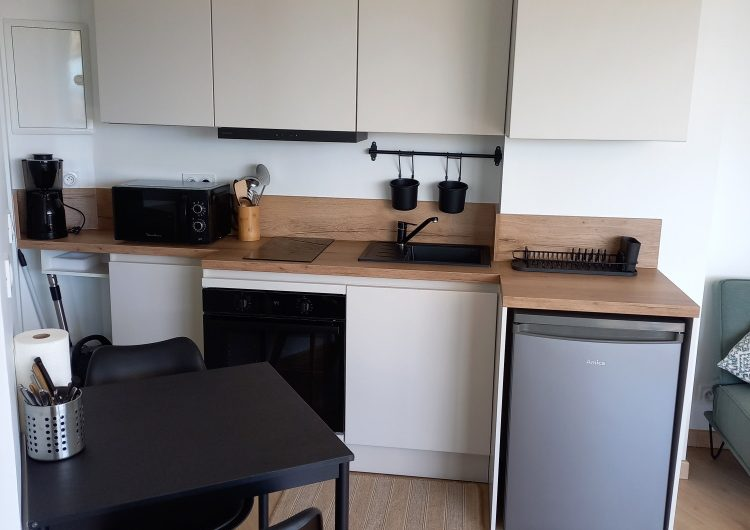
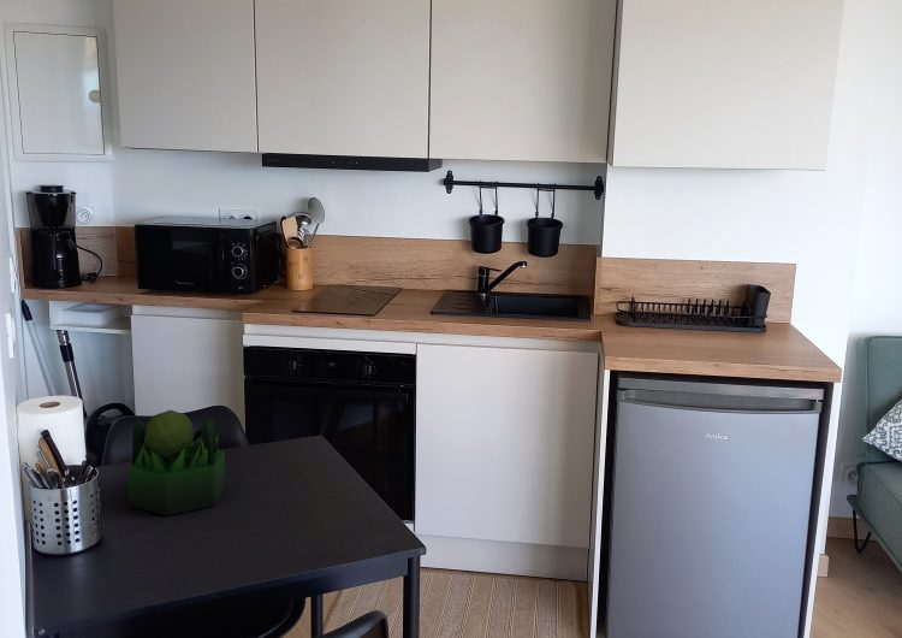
+ plant (177, 450)
